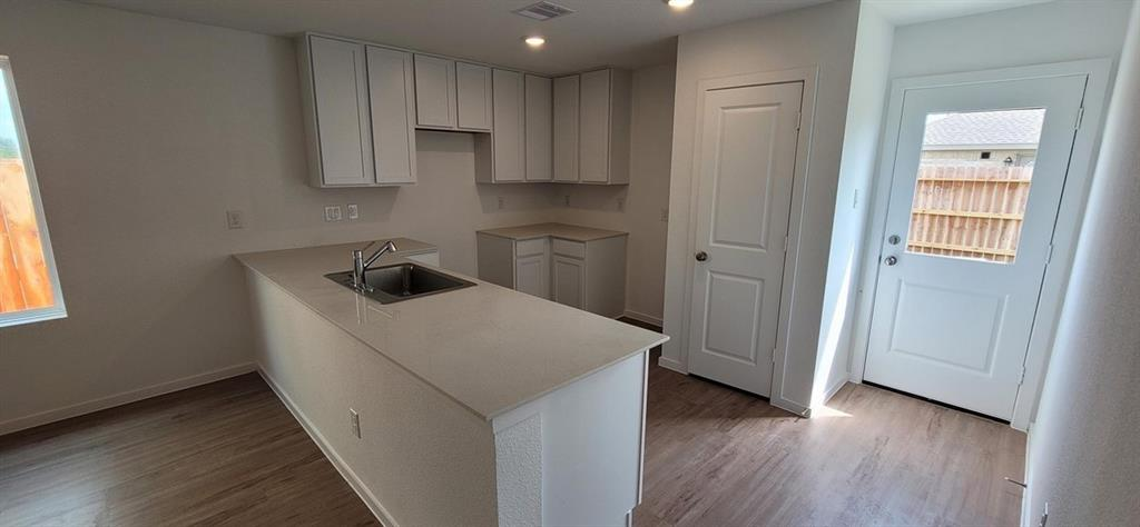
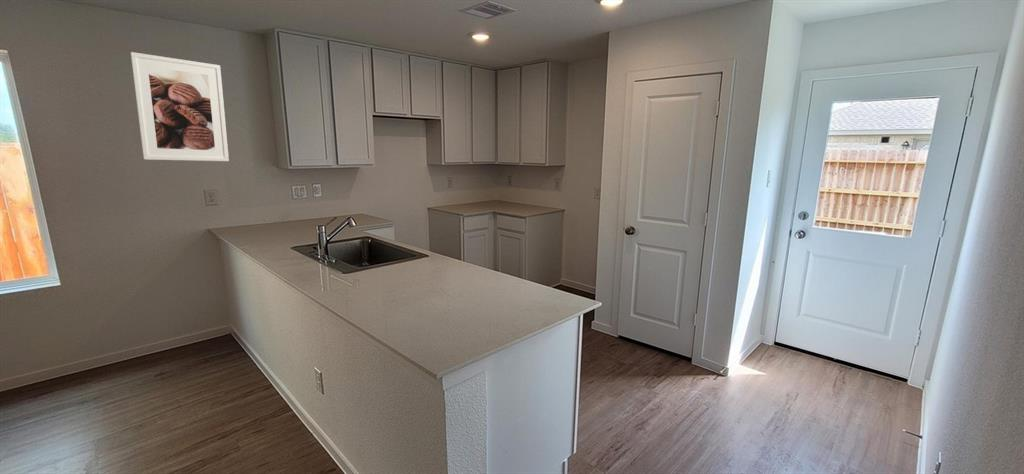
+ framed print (183, 110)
